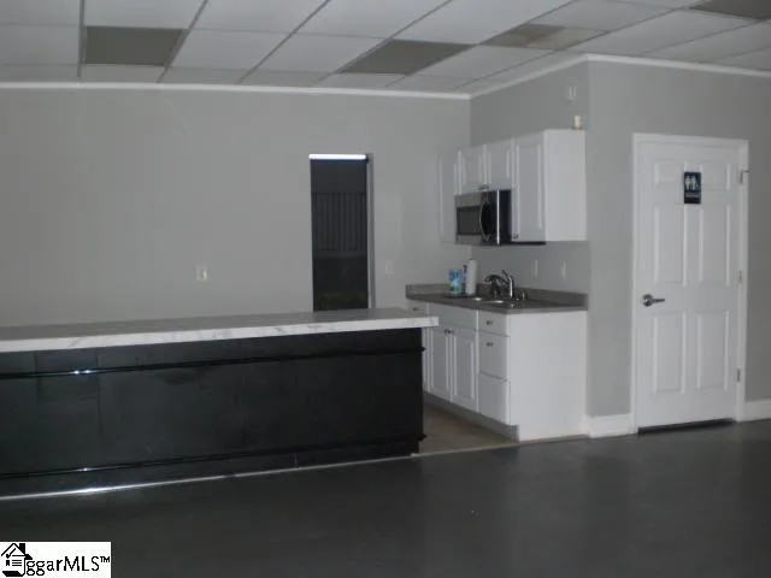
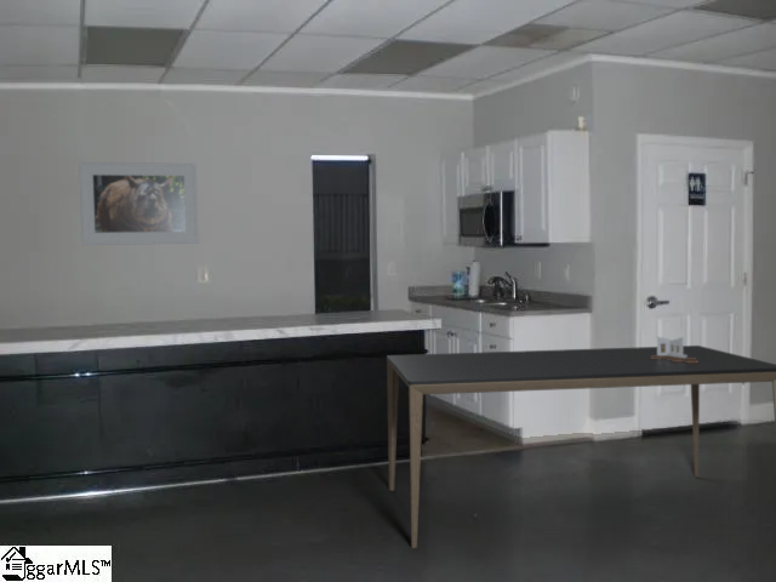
+ dining table (572, 388)
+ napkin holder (674, 348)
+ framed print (139, 204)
